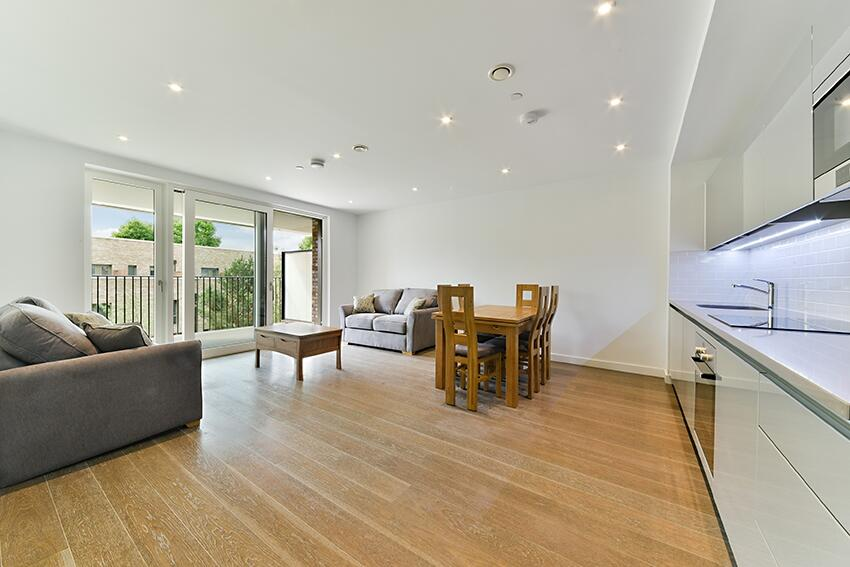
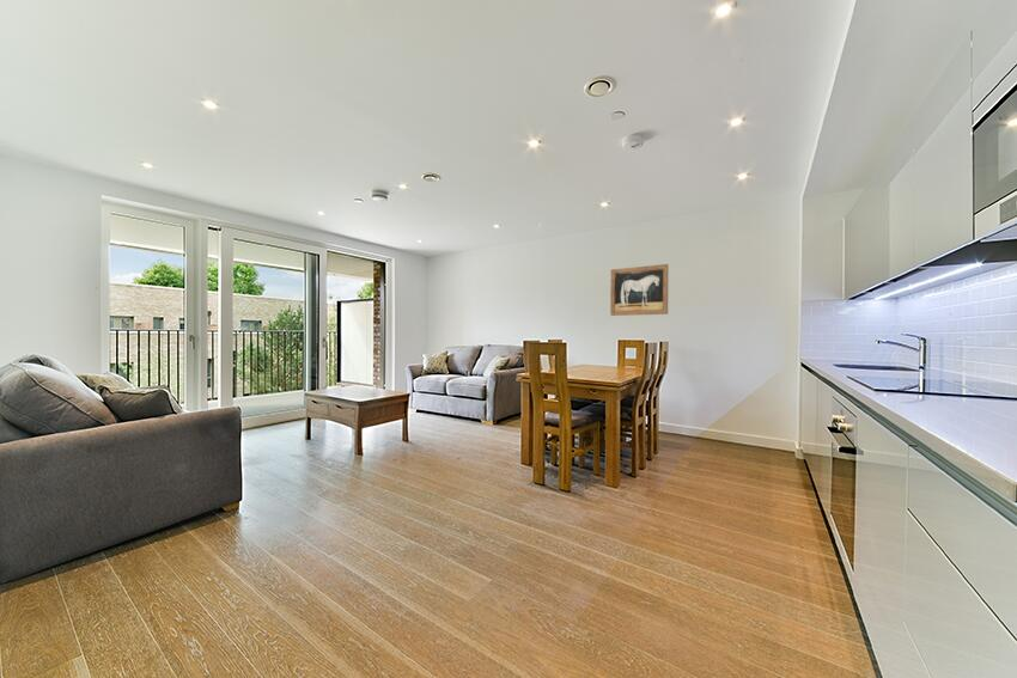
+ wall art (638, 291)
